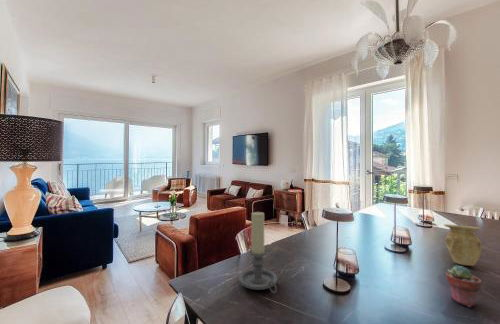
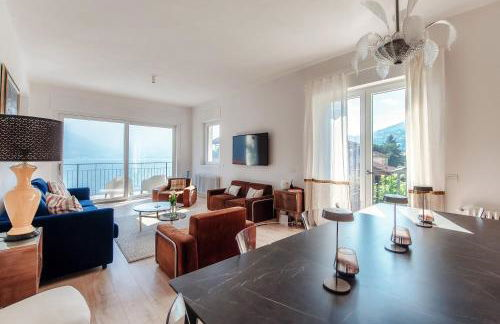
- vase (462, 243)
- potted succulent (463, 283)
- candle holder (260, 248)
